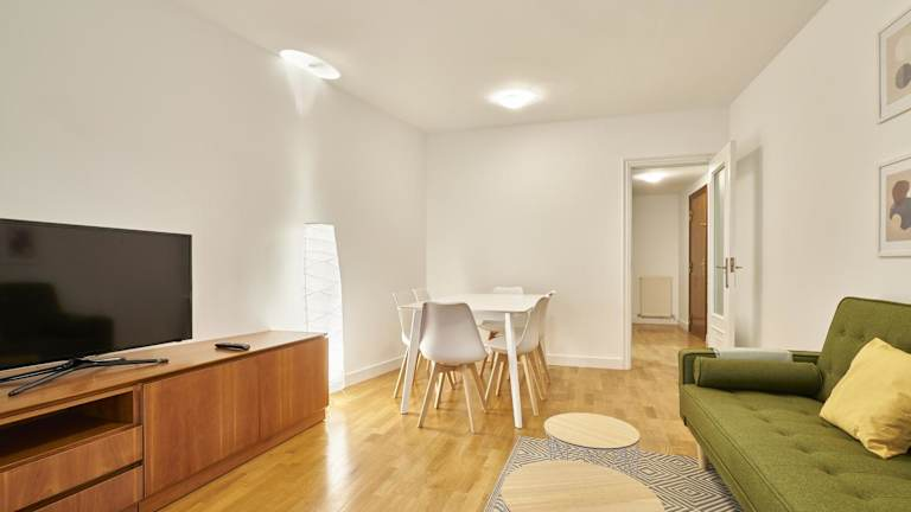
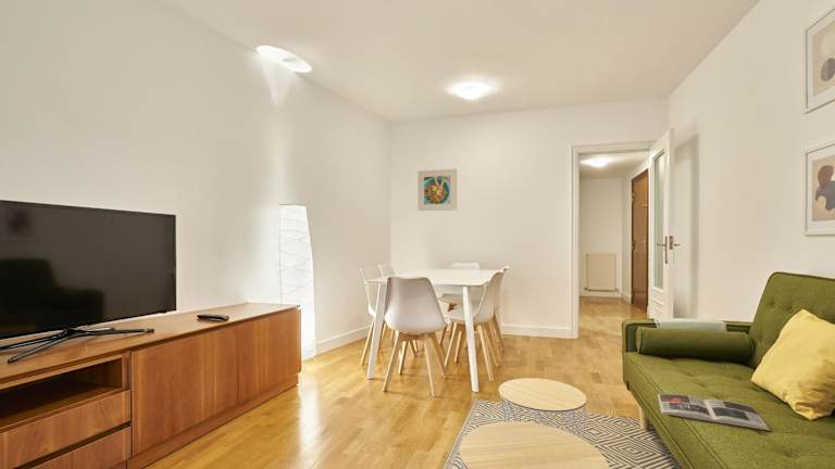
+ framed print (437, 190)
+ magazine (708, 408)
